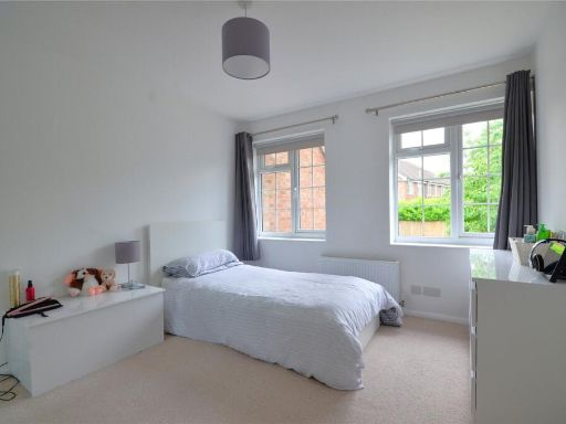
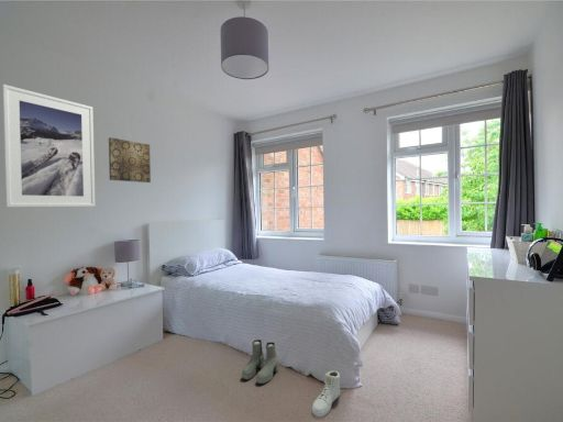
+ sneaker (325, 389)
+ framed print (53, 152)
+ wall art (130, 160)
+ boots (261, 359)
